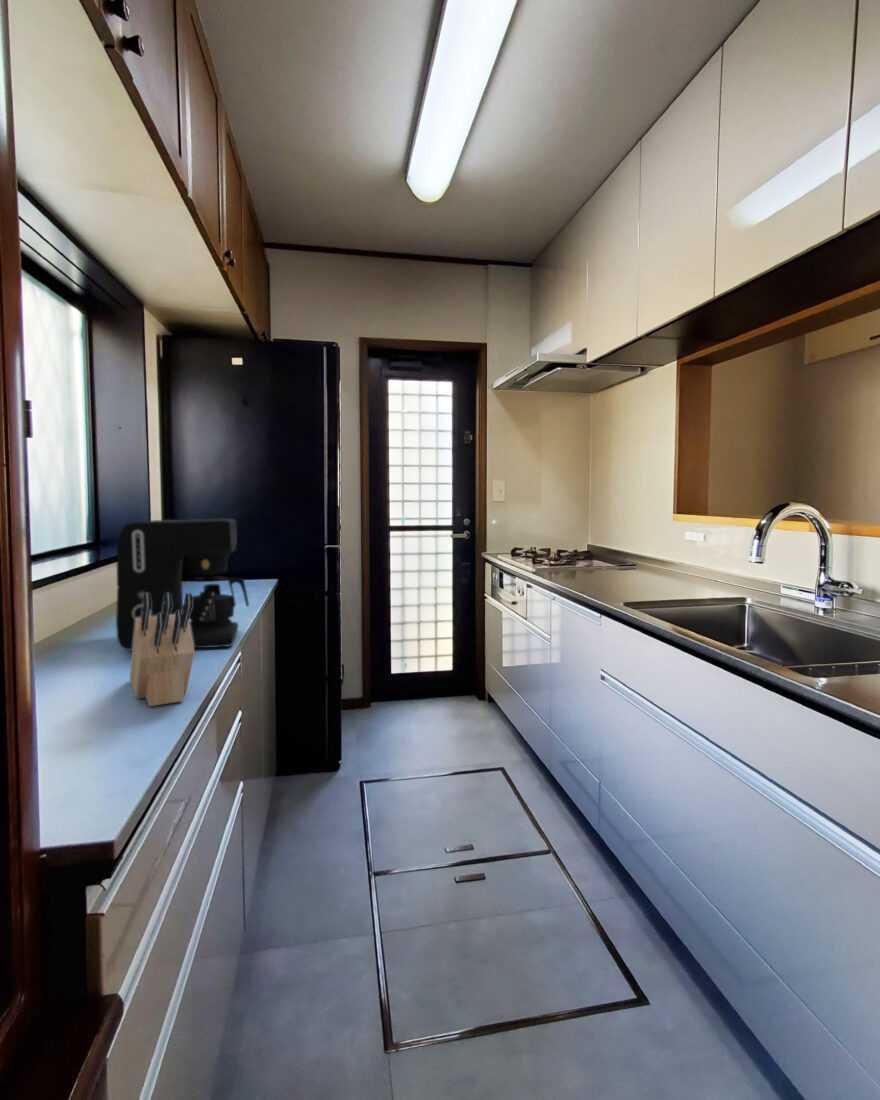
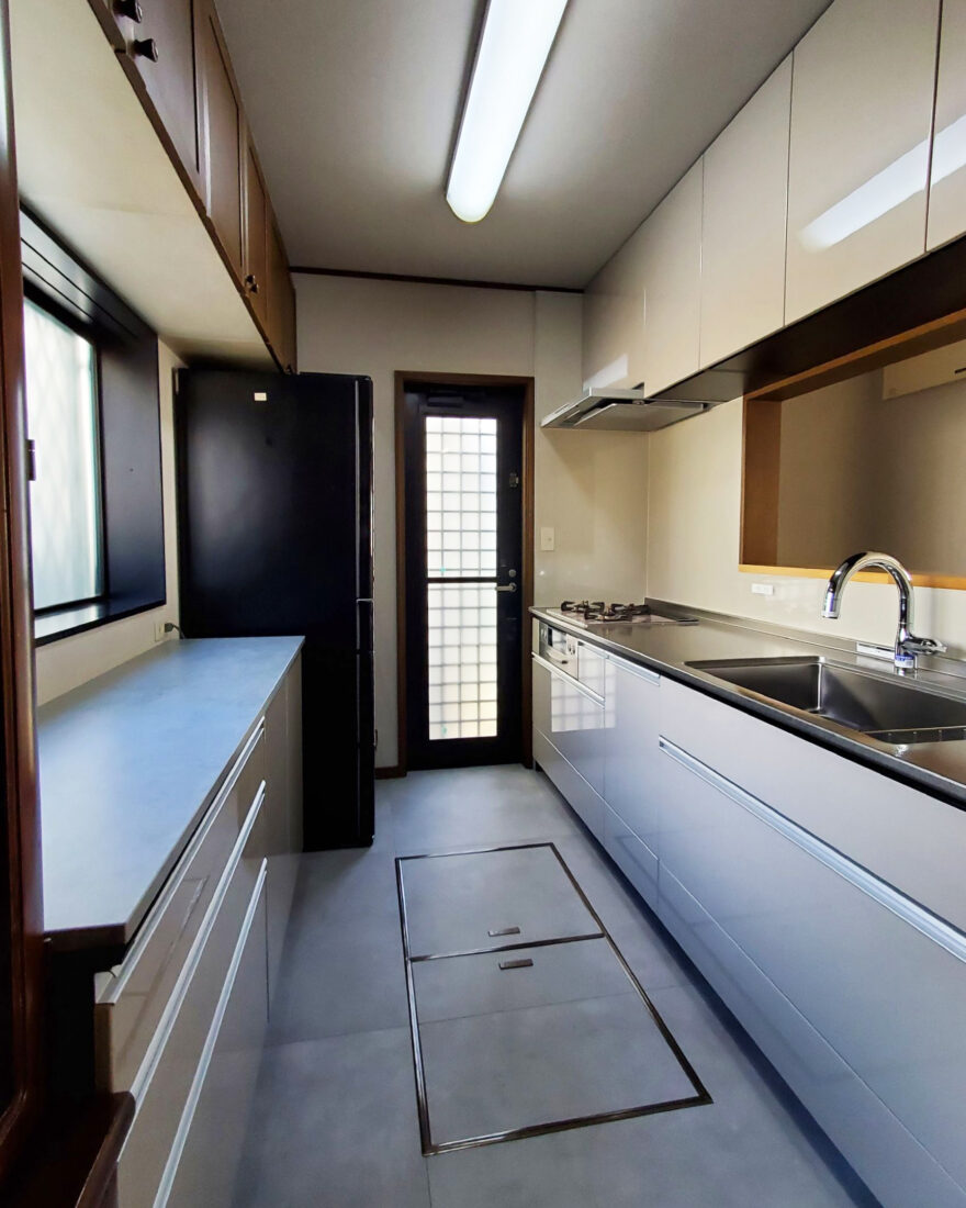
- knife block (160, 640)
- coffee maker (191, 580)
